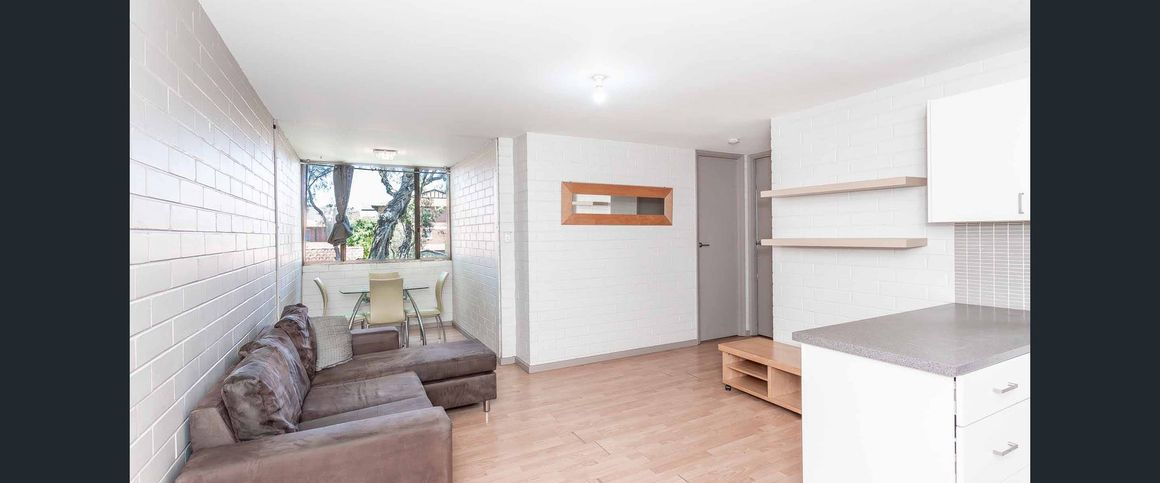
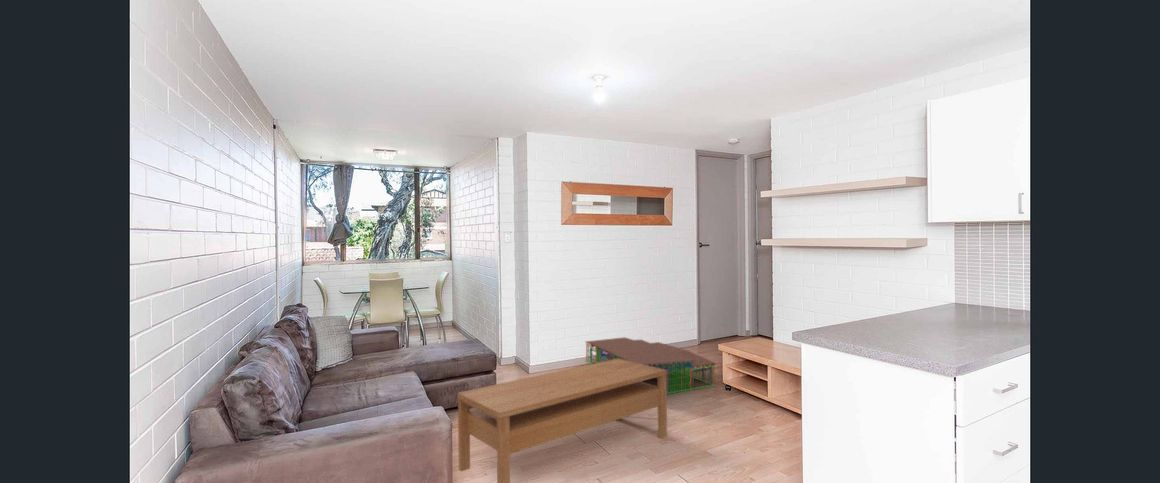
+ coffee table (570, 416)
+ architectural model (637, 358)
